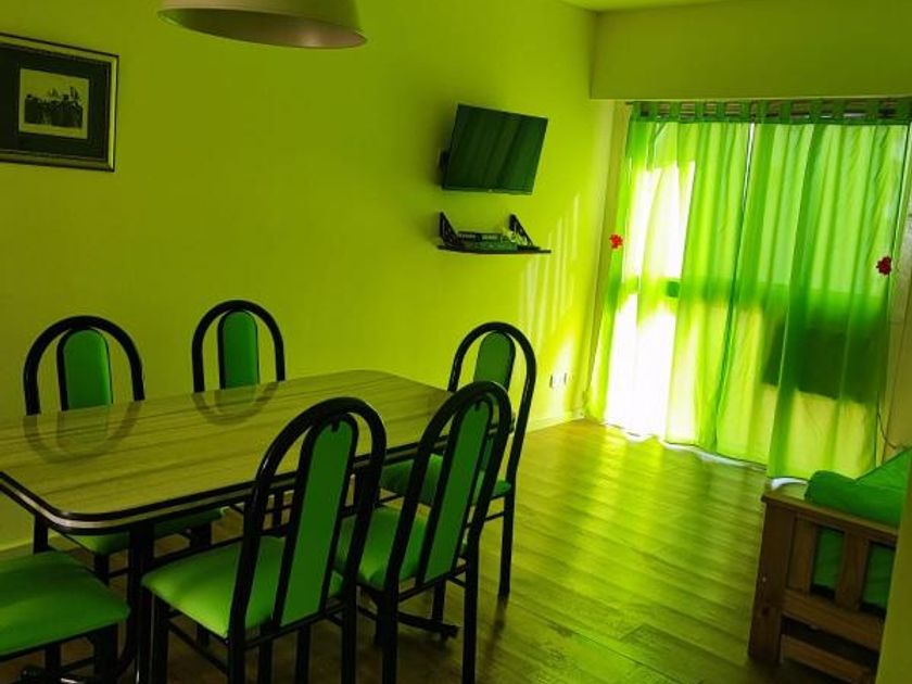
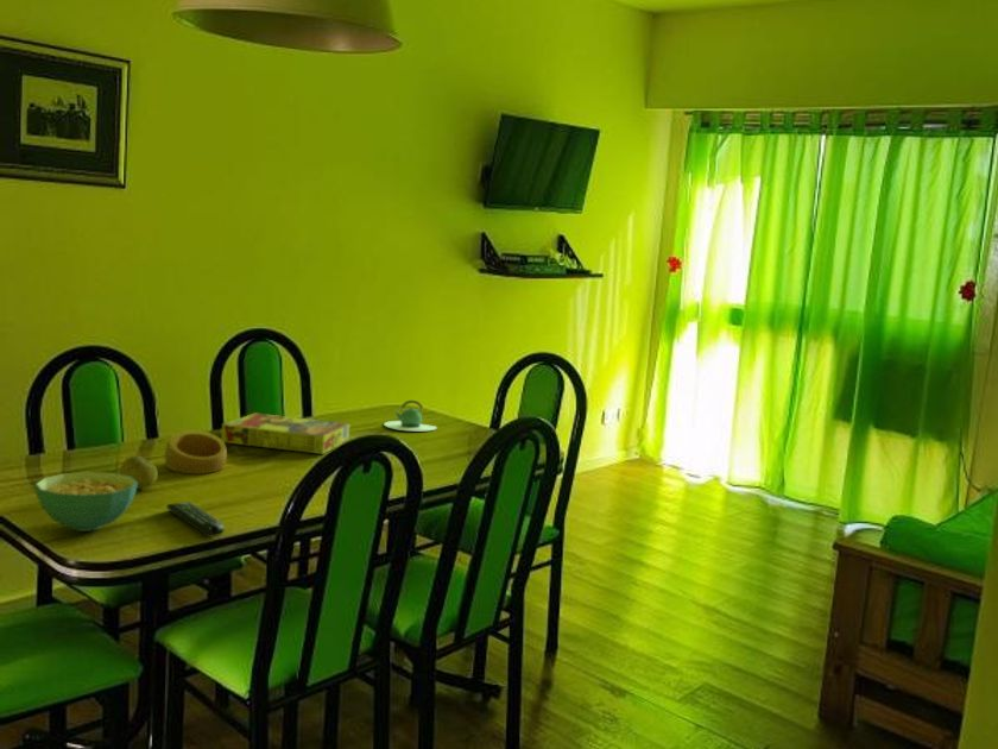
+ teapot (411, 413)
+ fruit (138, 472)
+ cereal box (286, 432)
+ ring (196, 451)
+ cereal bowl (87, 504)
+ remote control (194, 517)
